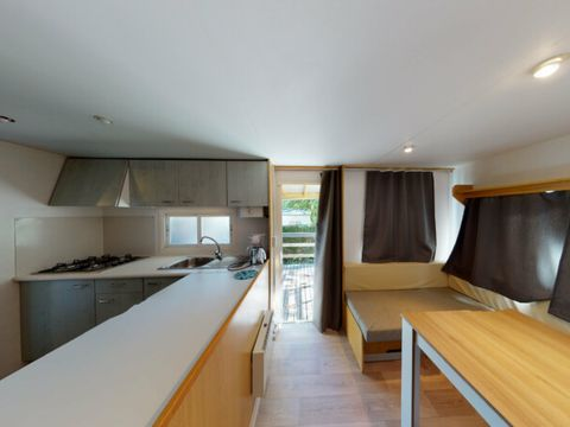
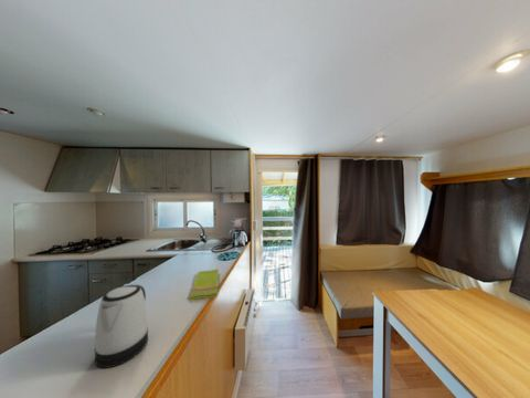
+ kettle (127, 315)
+ dish towel (205, 282)
